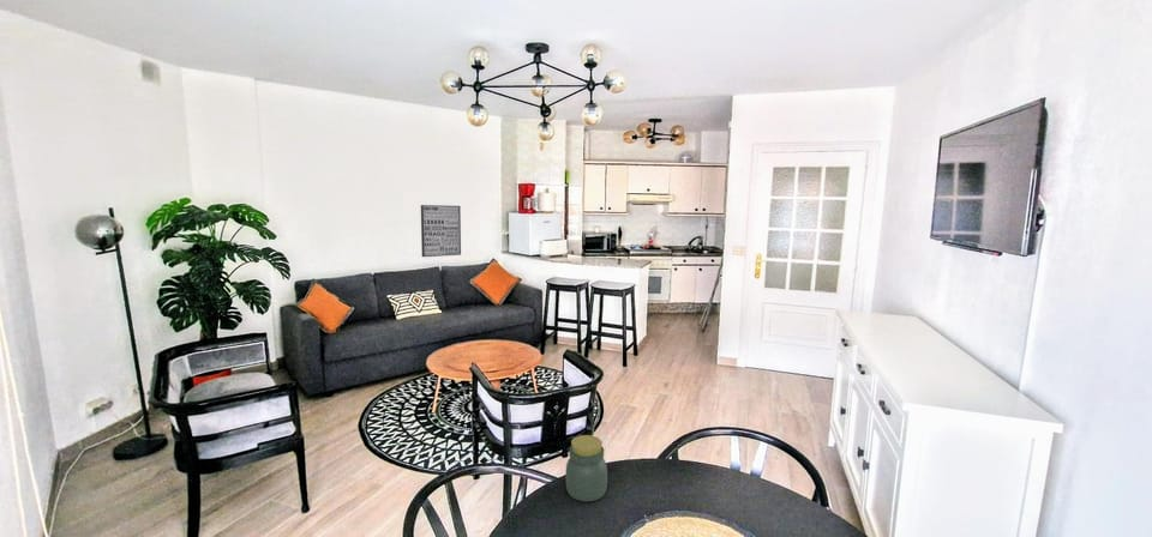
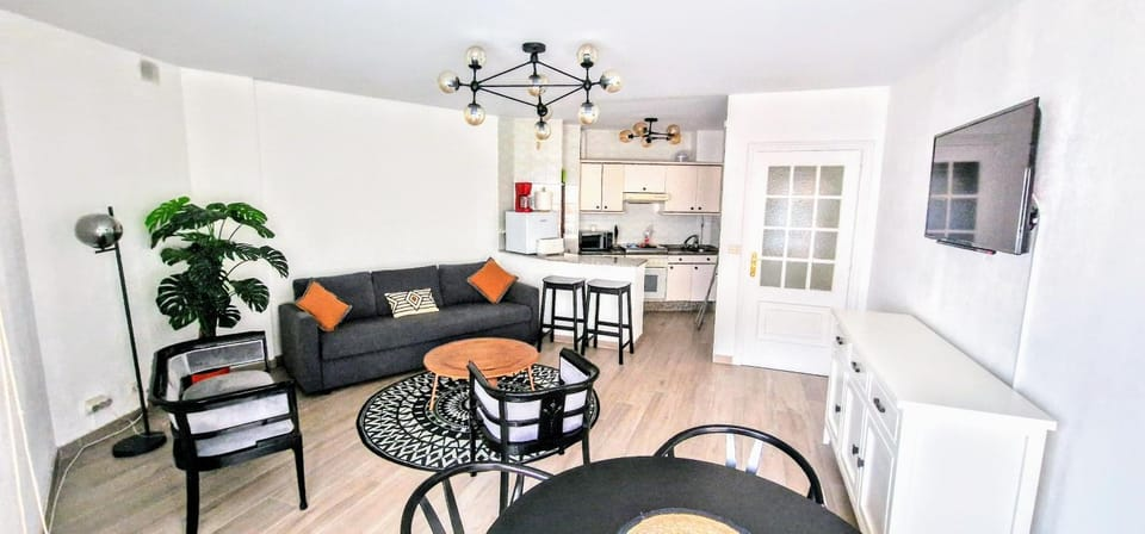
- jar (586, 466)
- wall art (440, 230)
